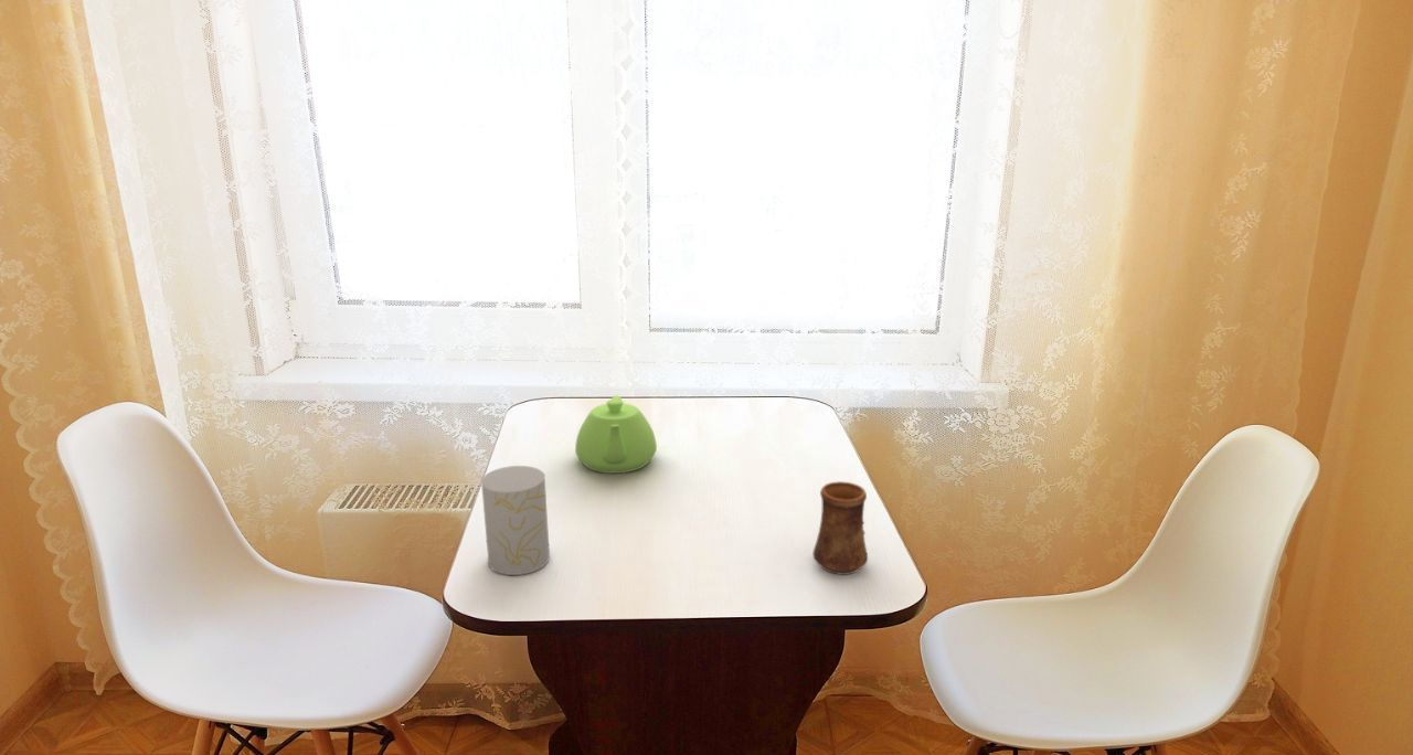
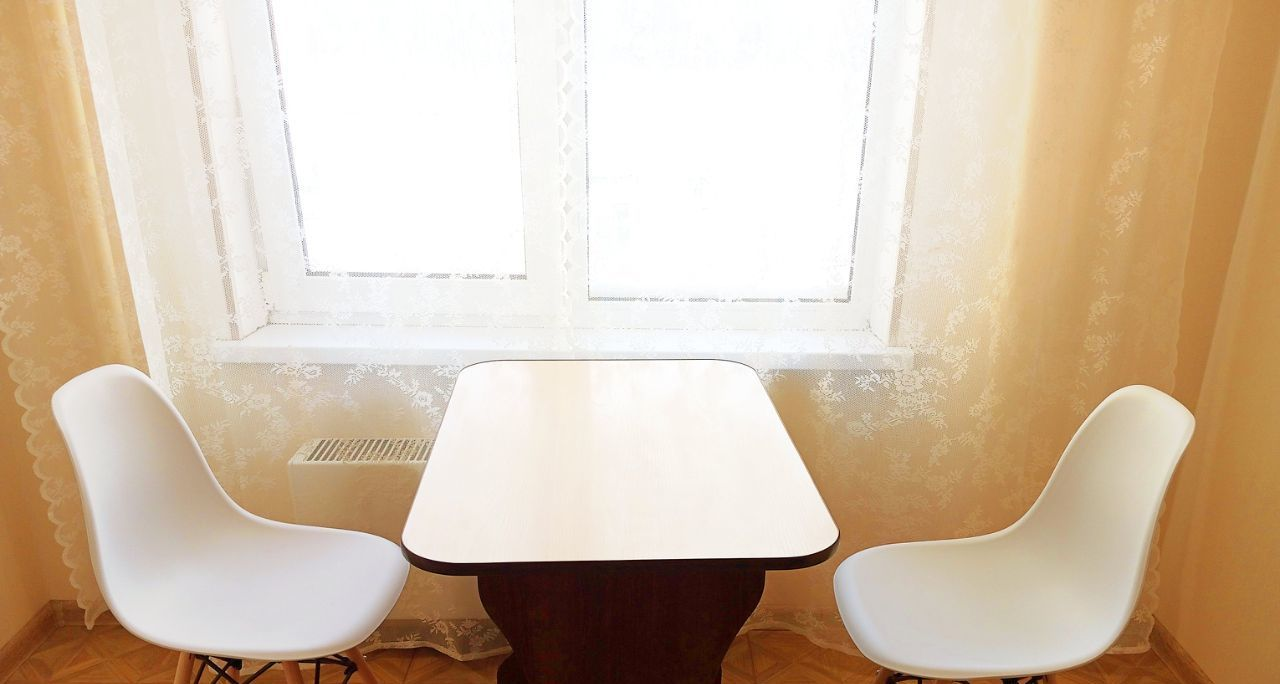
- cup (841, 528)
- cup (516, 519)
- teapot (615, 432)
